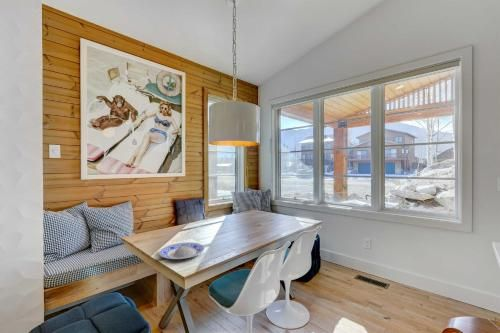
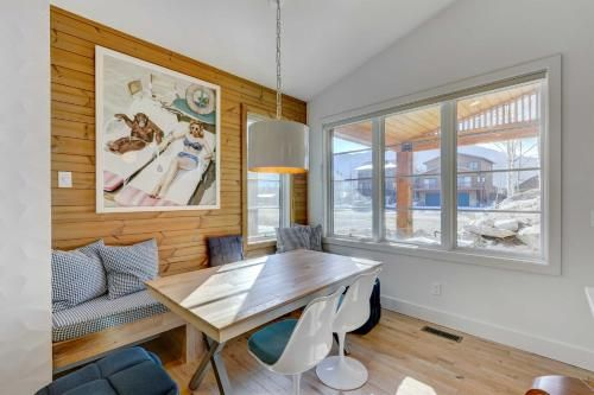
- plate (182, 249)
